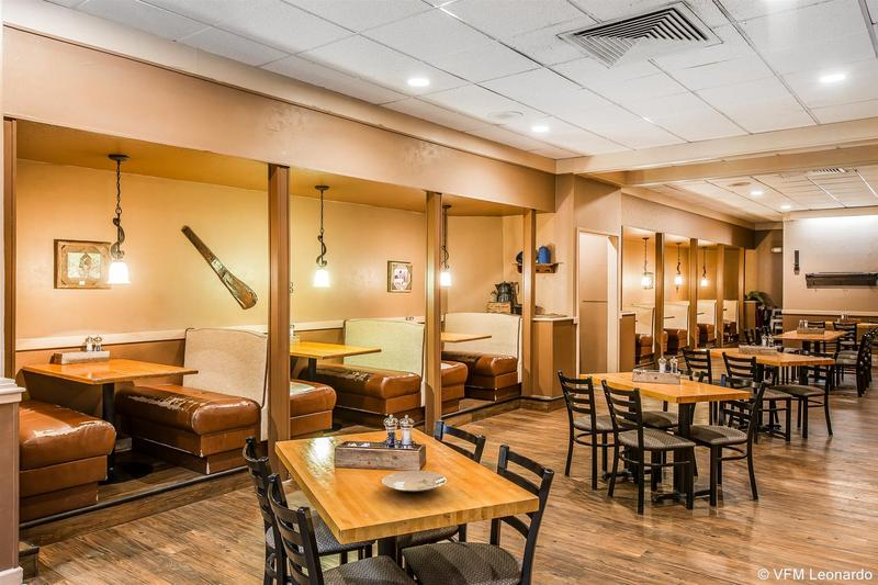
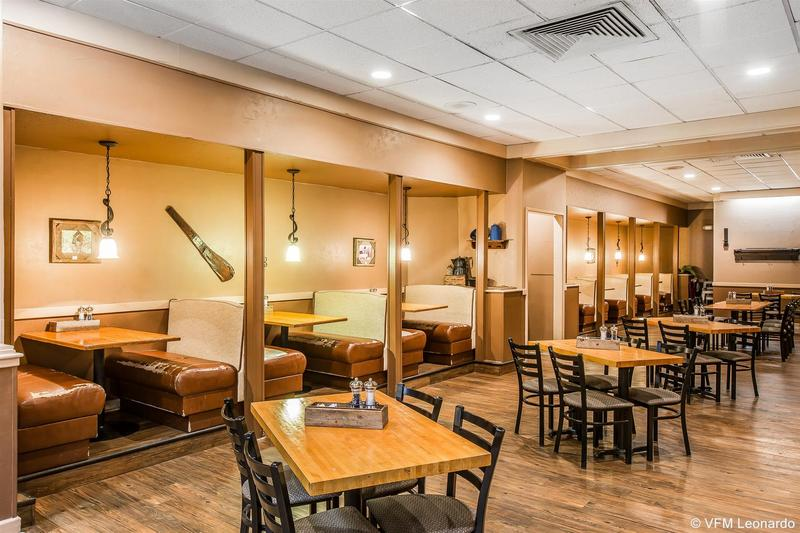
- plate (414, 484)
